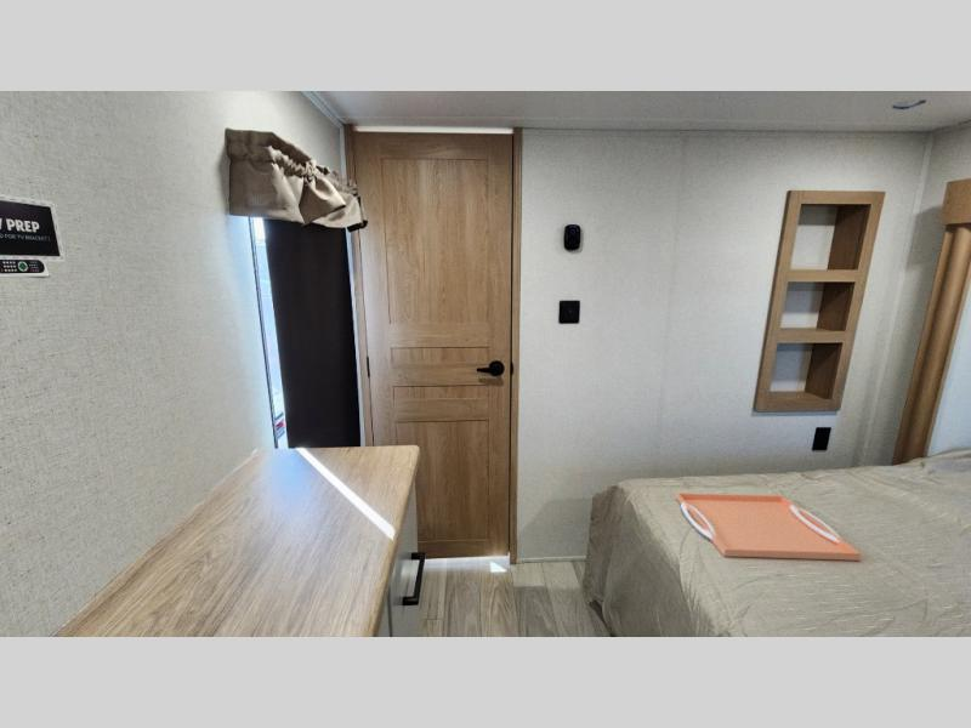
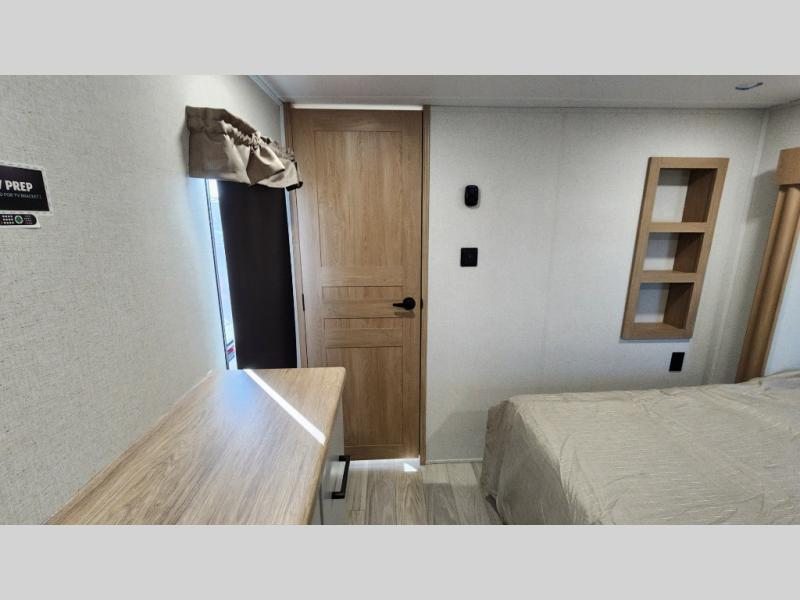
- serving tray (756, 522)
